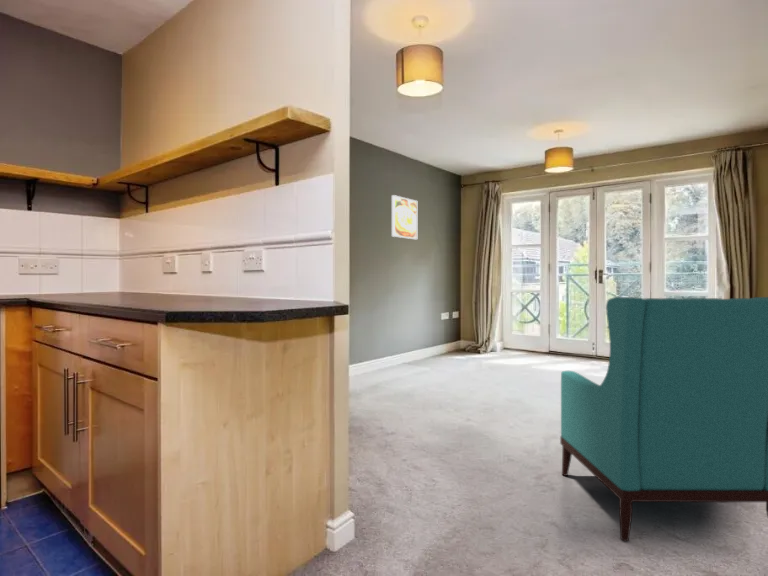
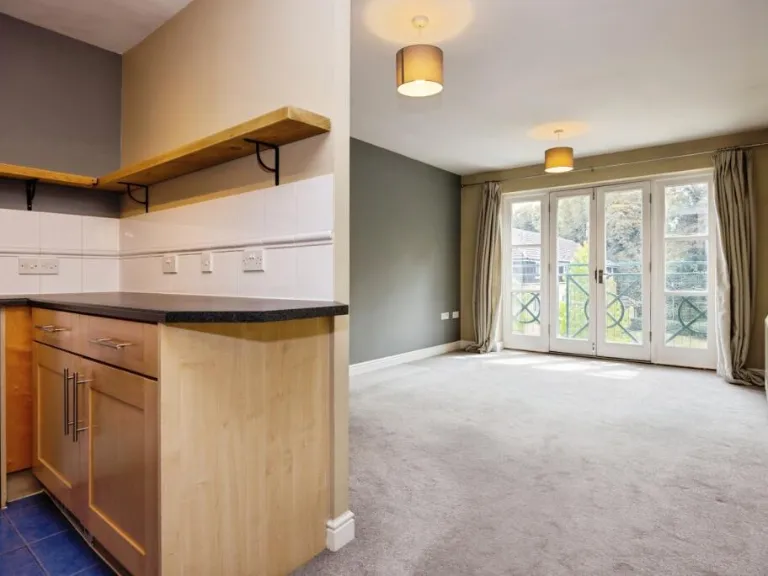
- armchair (659, 400)
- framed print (405, 218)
